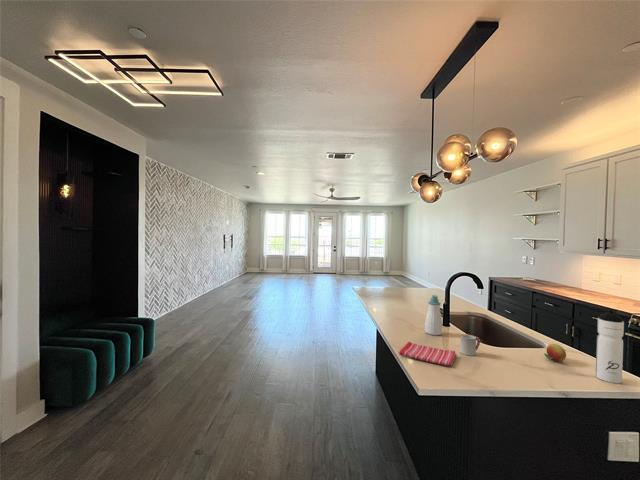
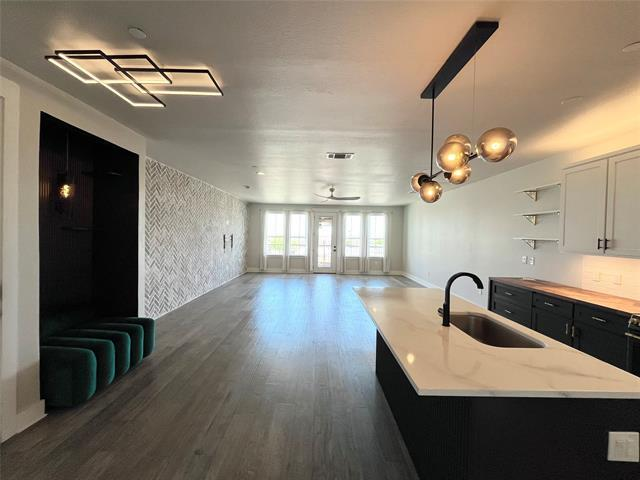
- soap bottle (434, 314)
- dish towel (427, 353)
- fruit (555, 352)
- water bottle (609, 344)
- cup (470, 344)
